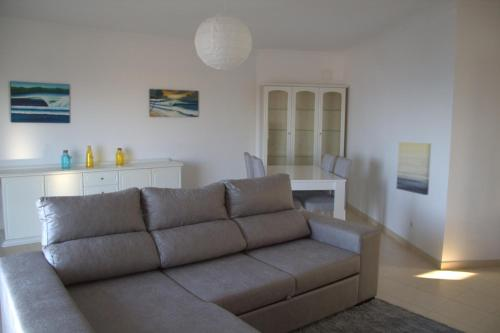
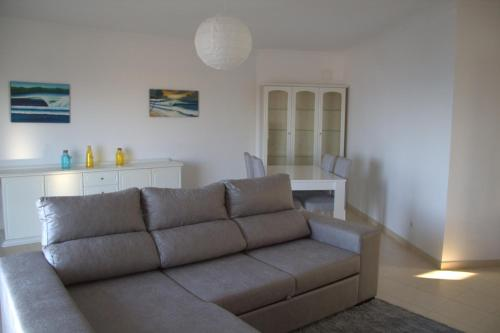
- wall art (412, 167)
